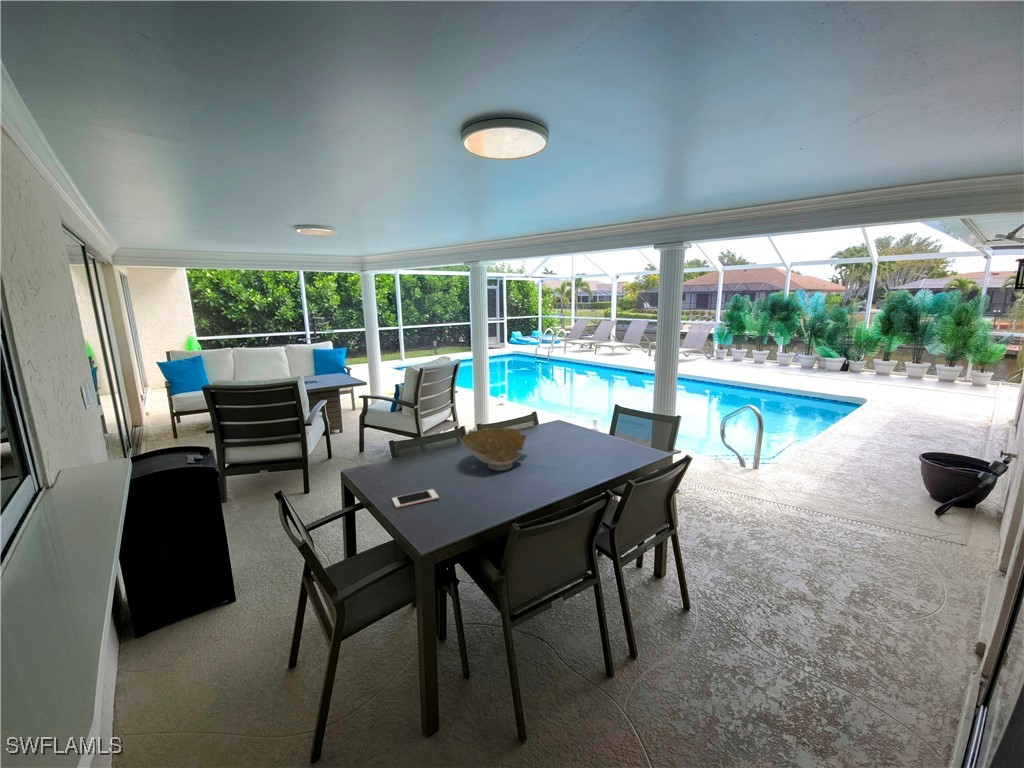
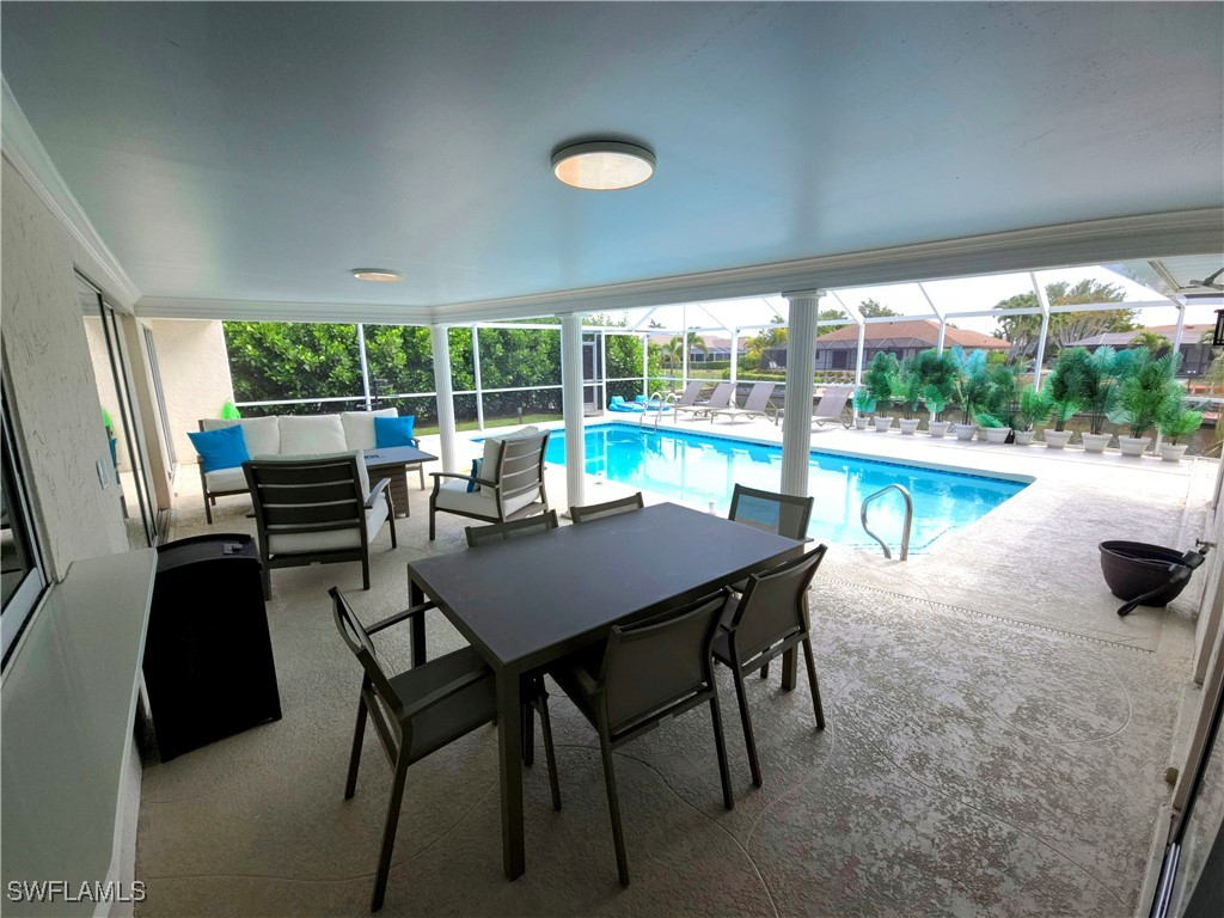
- bowl (493, 449)
- cell phone (415, 498)
